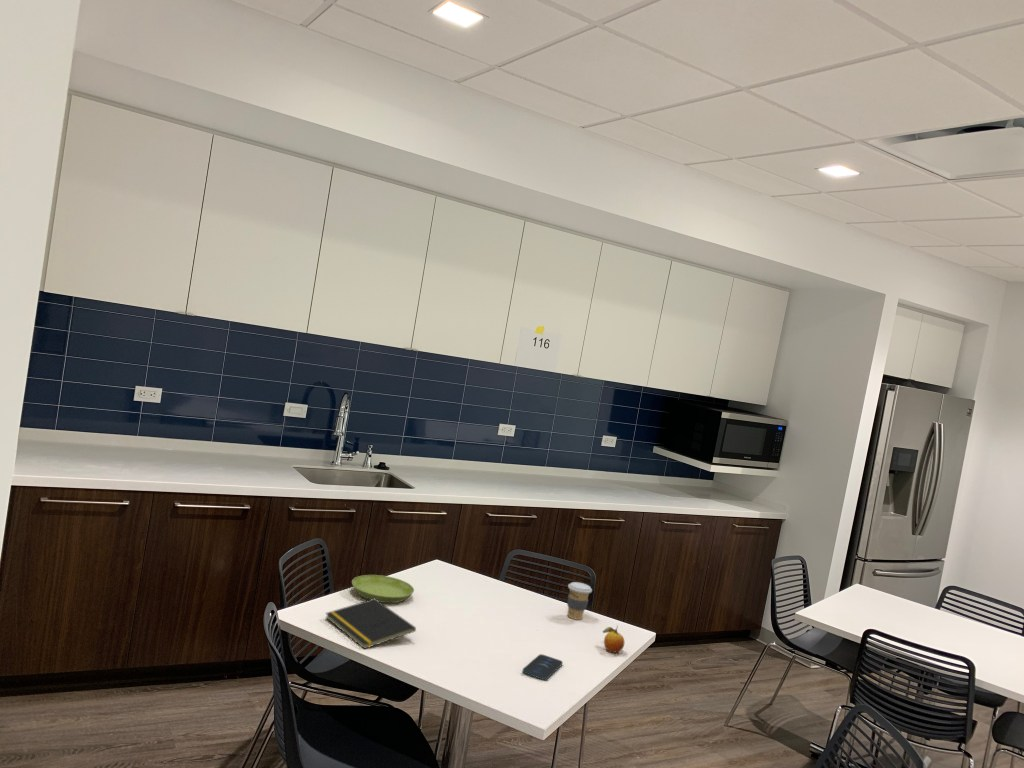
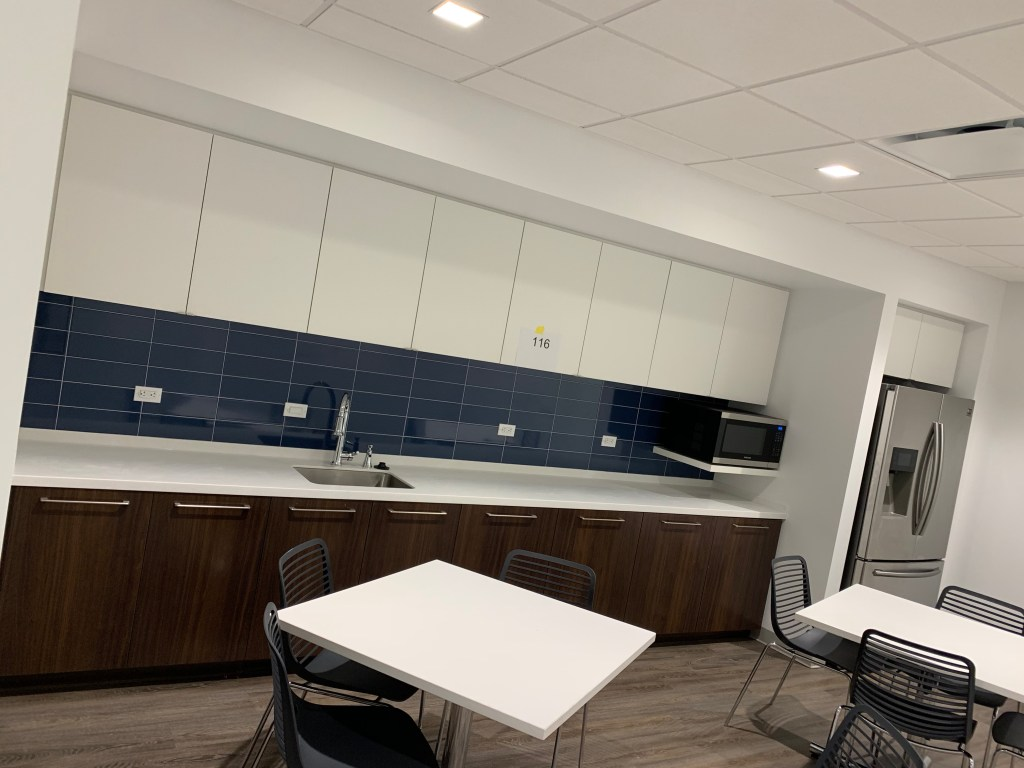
- notepad (369, 622)
- saucer (382, 589)
- smartphone (542, 666)
- coffee cup (577, 601)
- fruit (611, 635)
